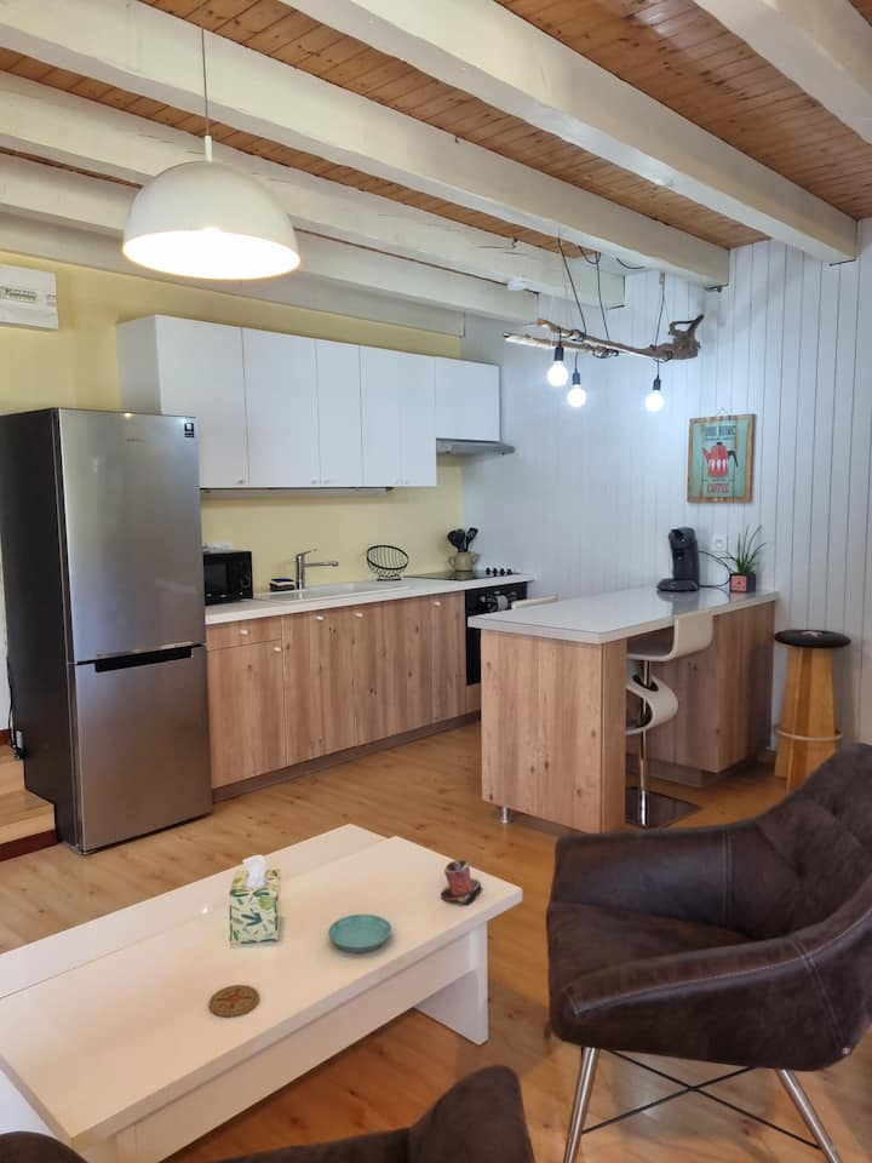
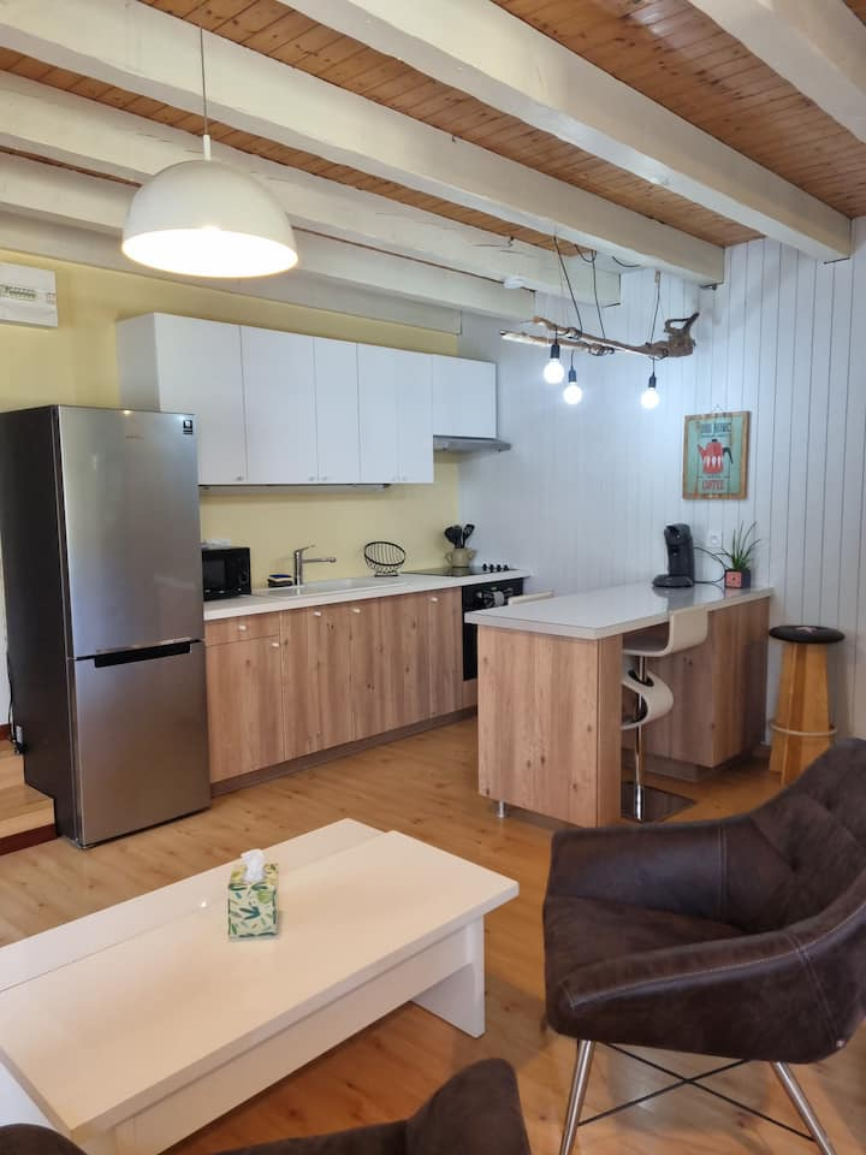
- coaster (234, 999)
- saucer (360, 934)
- mug (460, 877)
